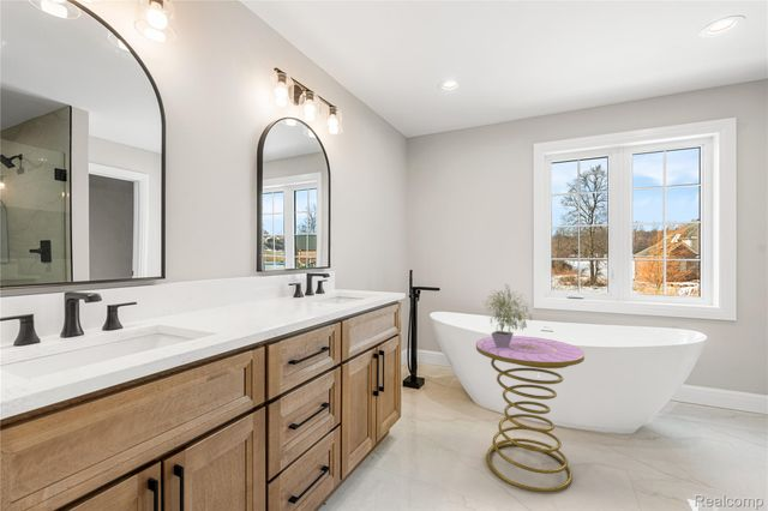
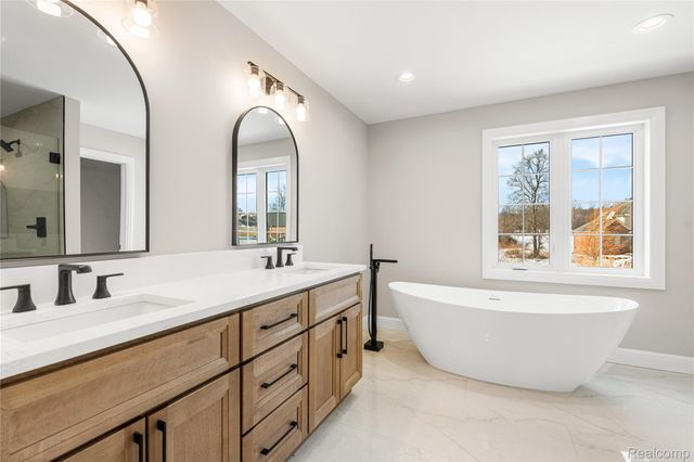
- potted plant (506, 314)
- side table (526, 408)
